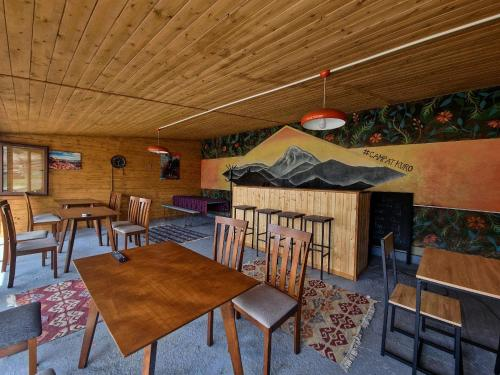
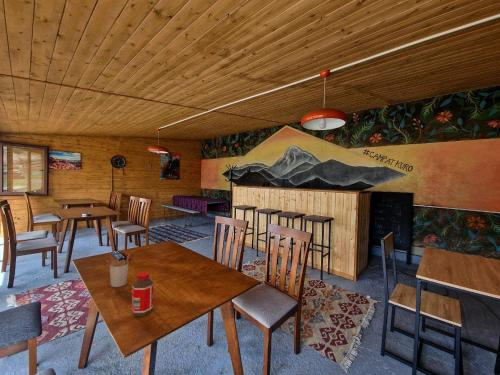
+ bottle (142, 292)
+ utensil holder (118, 270)
